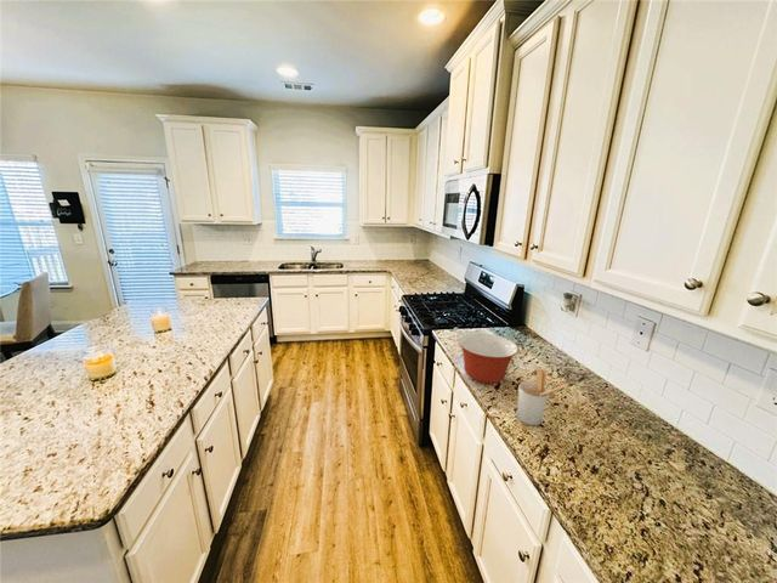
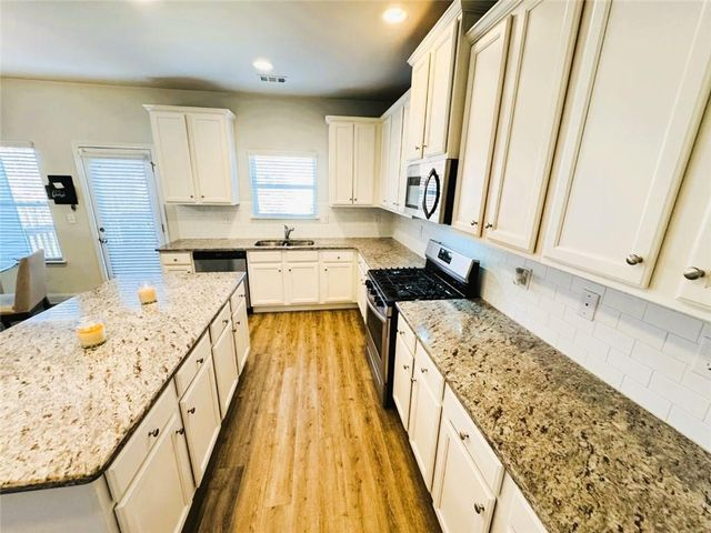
- mixing bowl (484, 360)
- utensil holder (539, 398)
